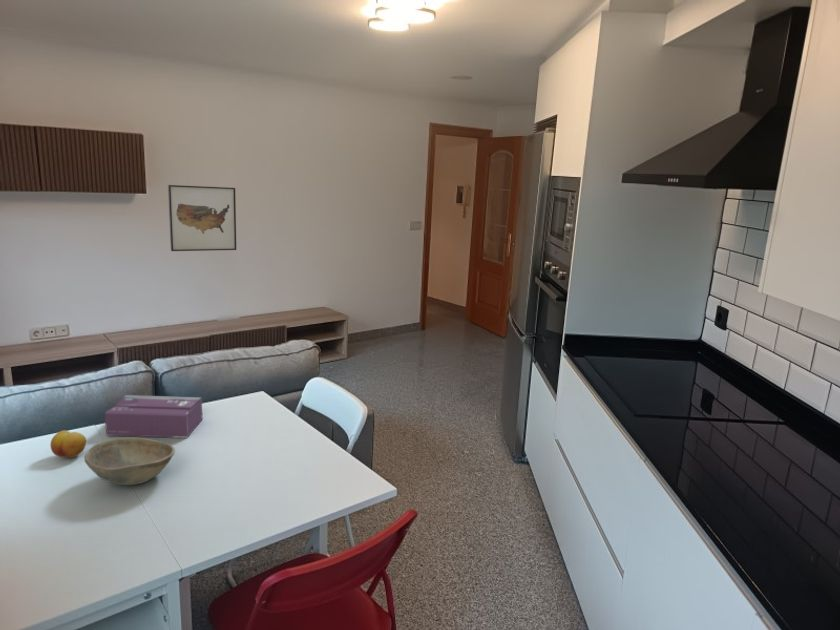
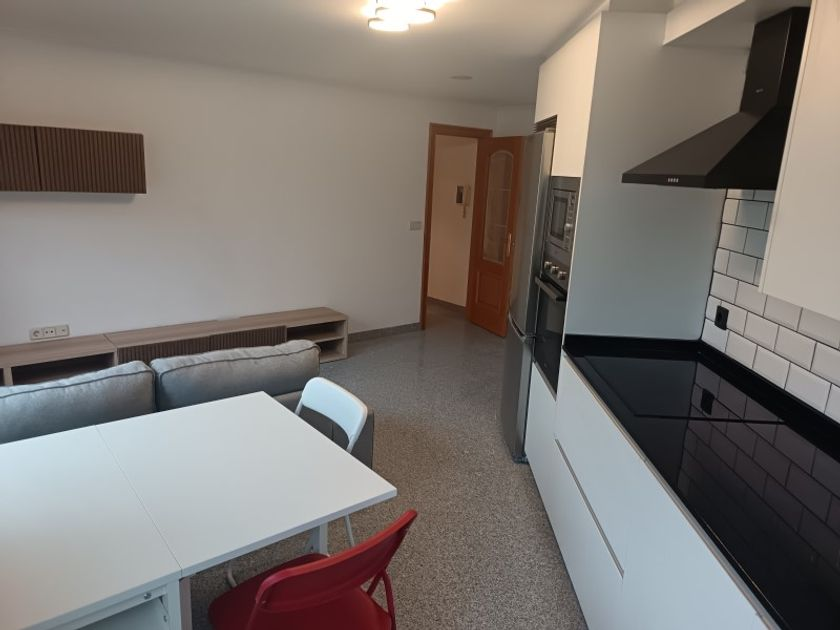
- bowl (132, 464)
- wall art (203, 218)
- tissue box (155, 415)
- fruit (68, 444)
